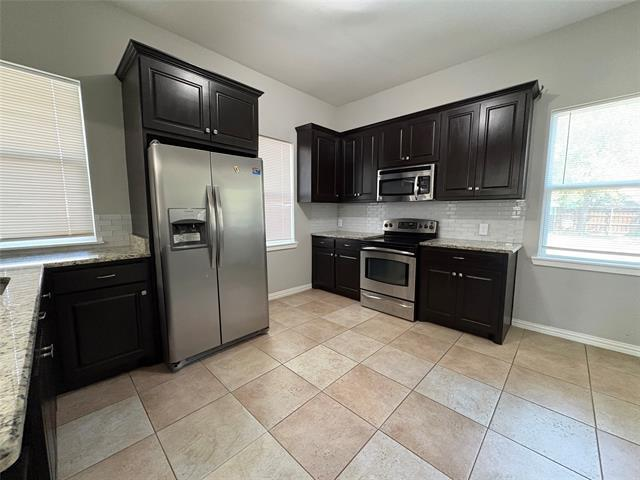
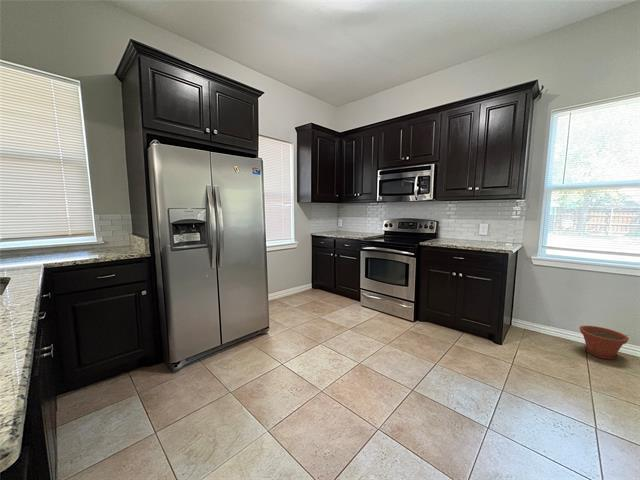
+ plant pot (601, 343)
